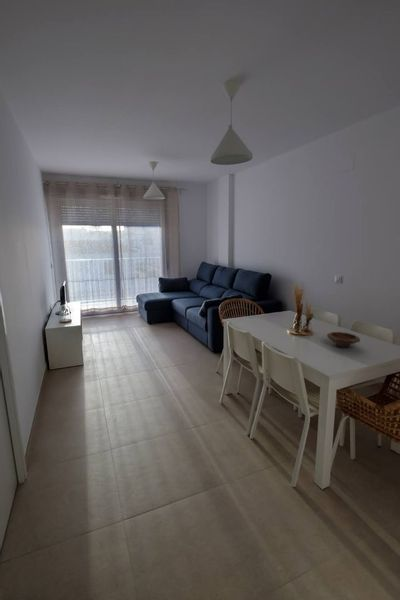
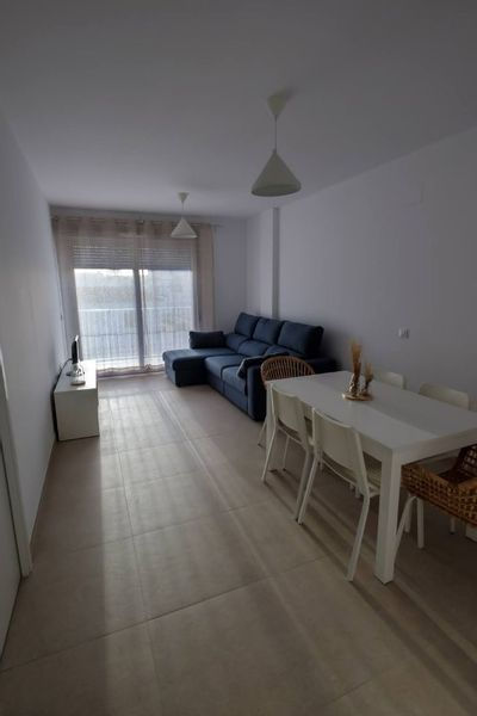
- bowl (343, 340)
